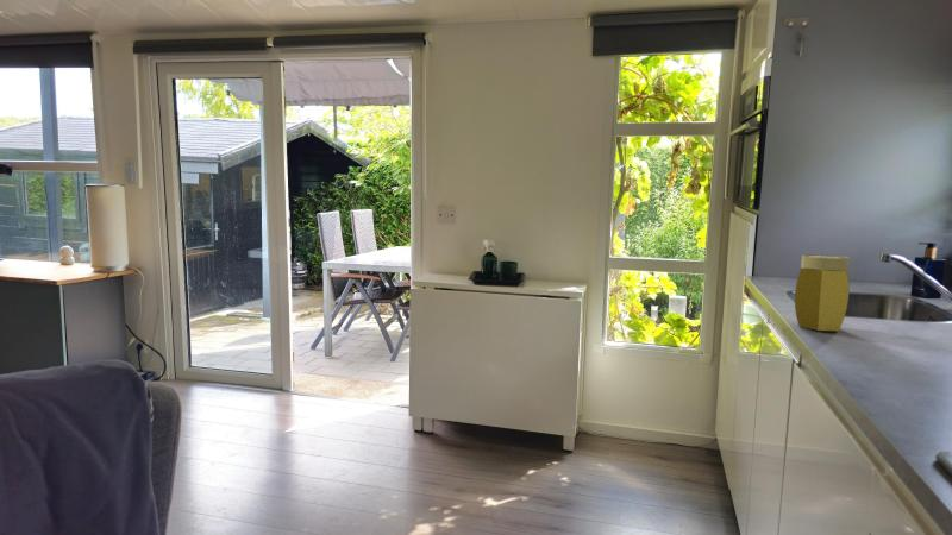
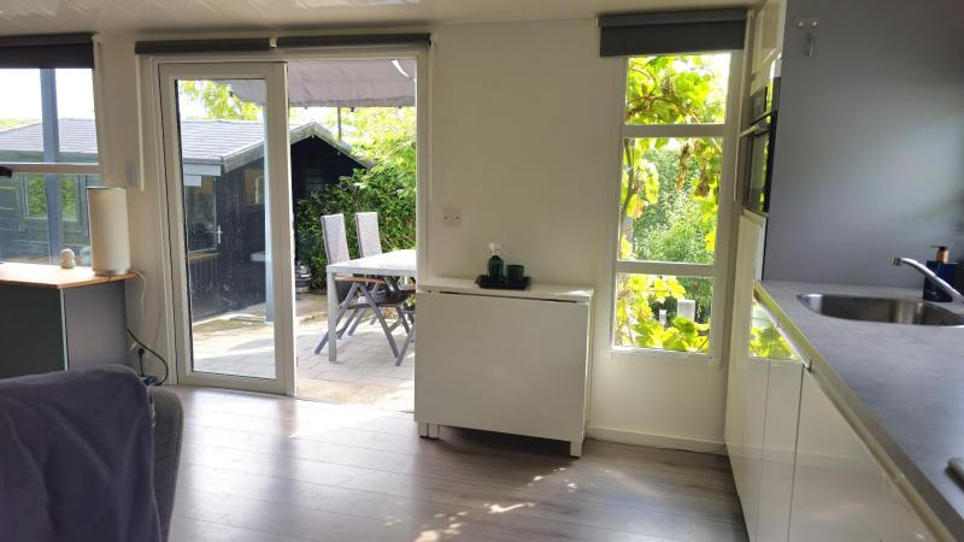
- jar (821, 291)
